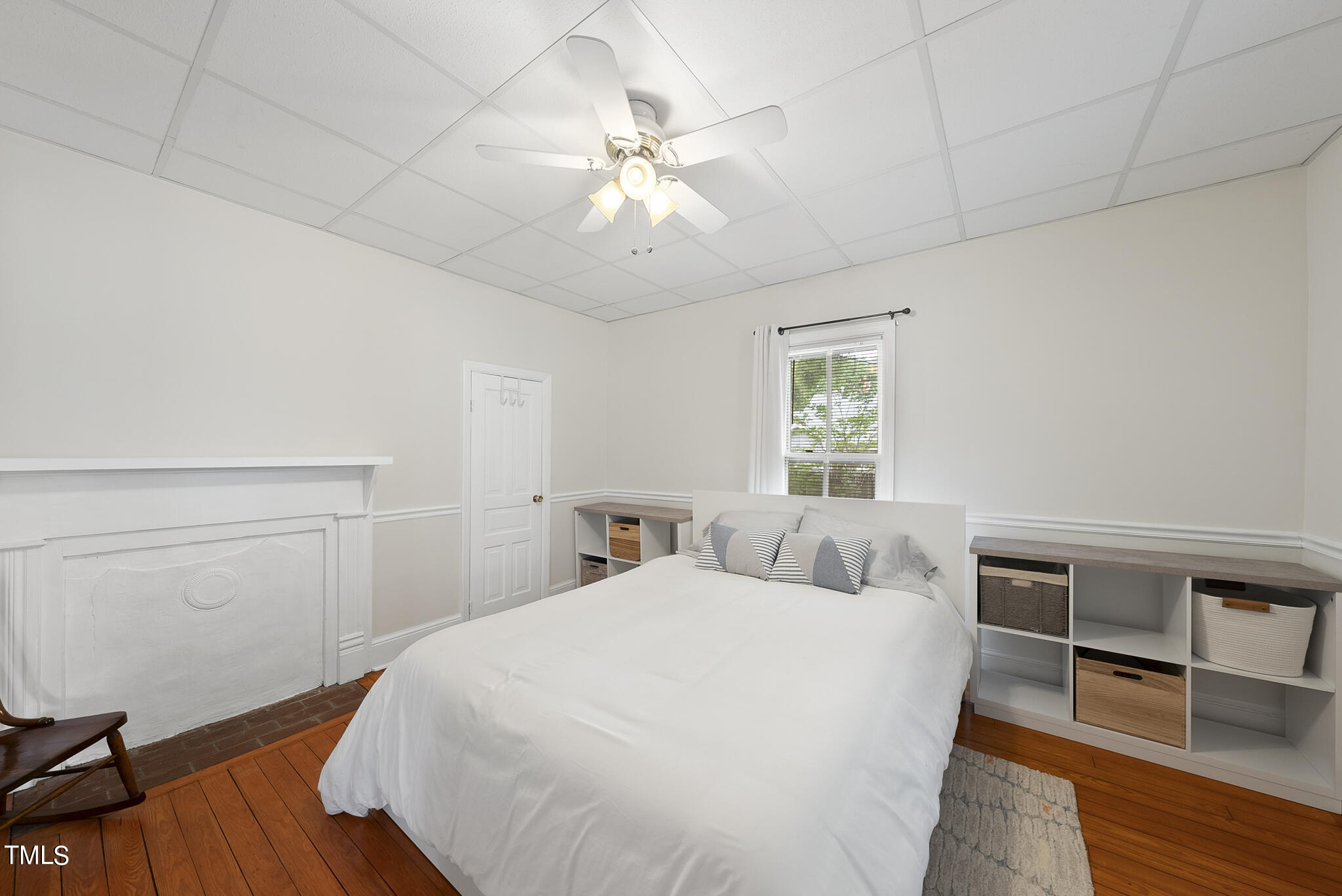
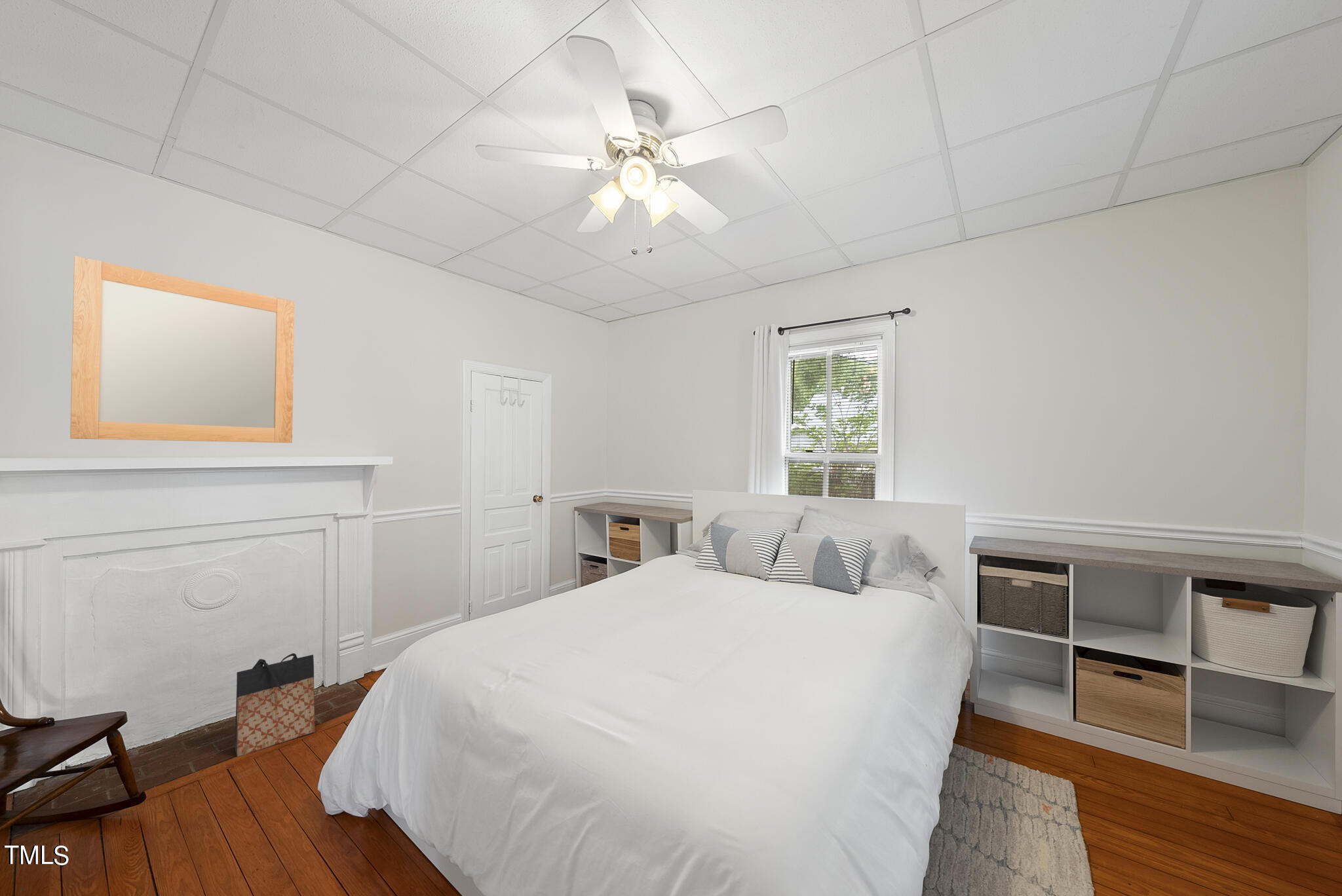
+ bag (276, 698)
+ home mirror (197, 361)
